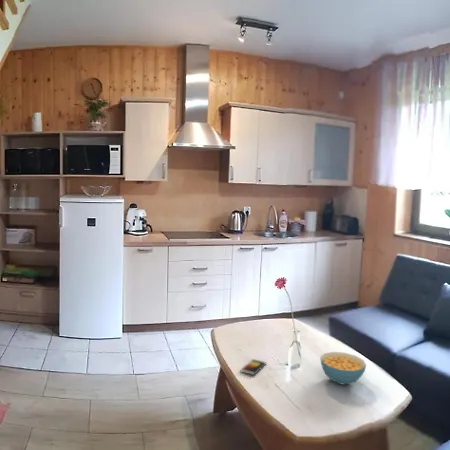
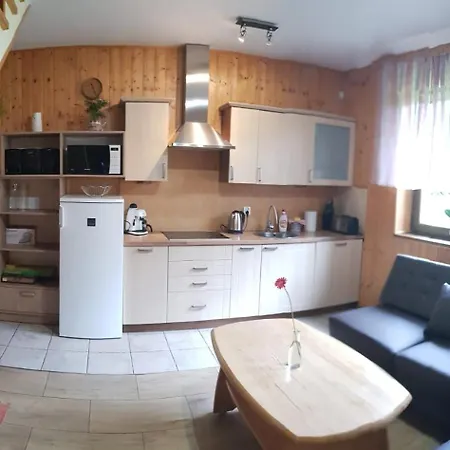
- smartphone (253, 366)
- cereal bowl (342, 371)
